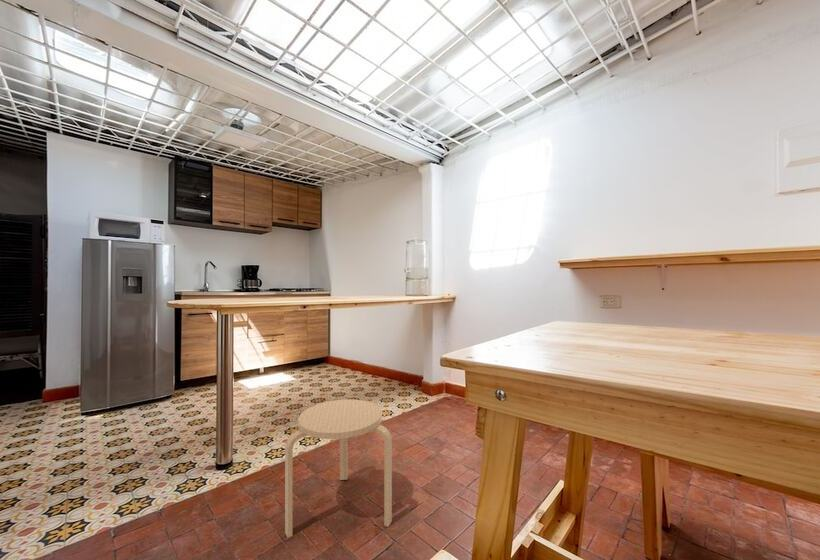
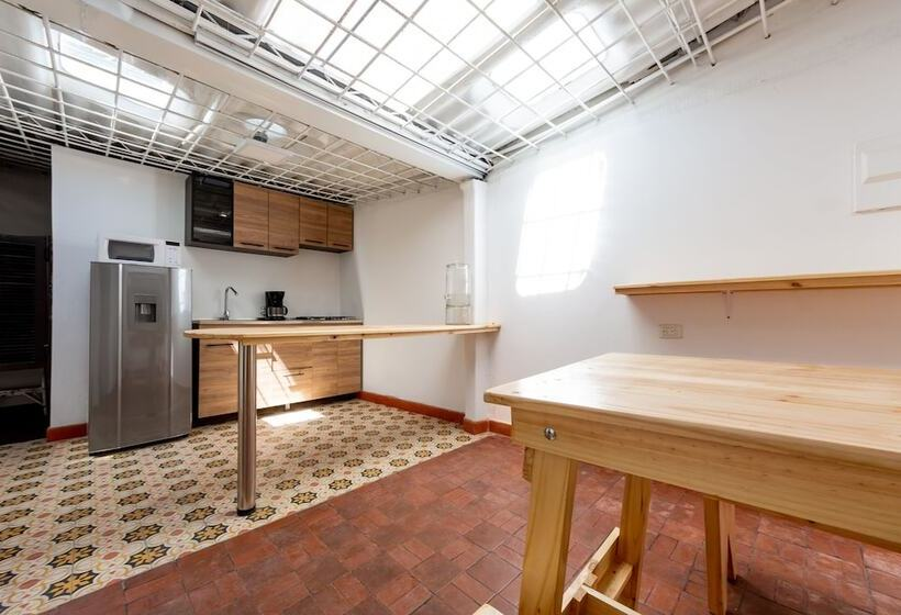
- stool (341, 458)
